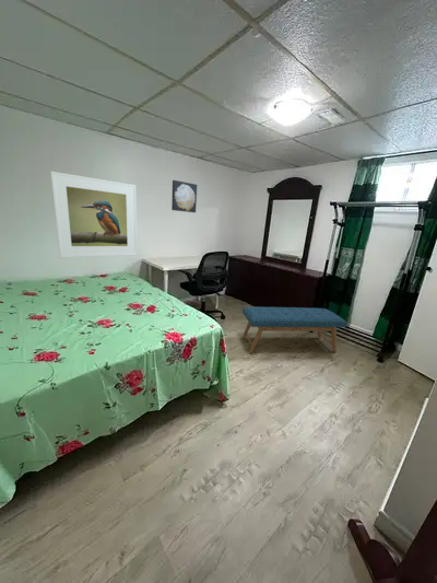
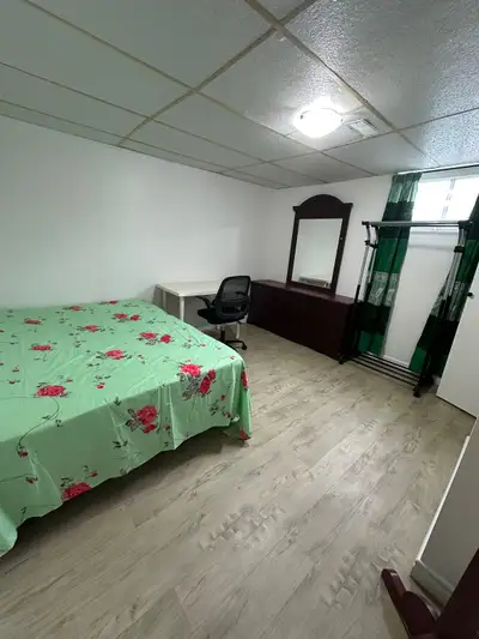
- bench (291, 328)
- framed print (99, 219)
- wall art (184, 197)
